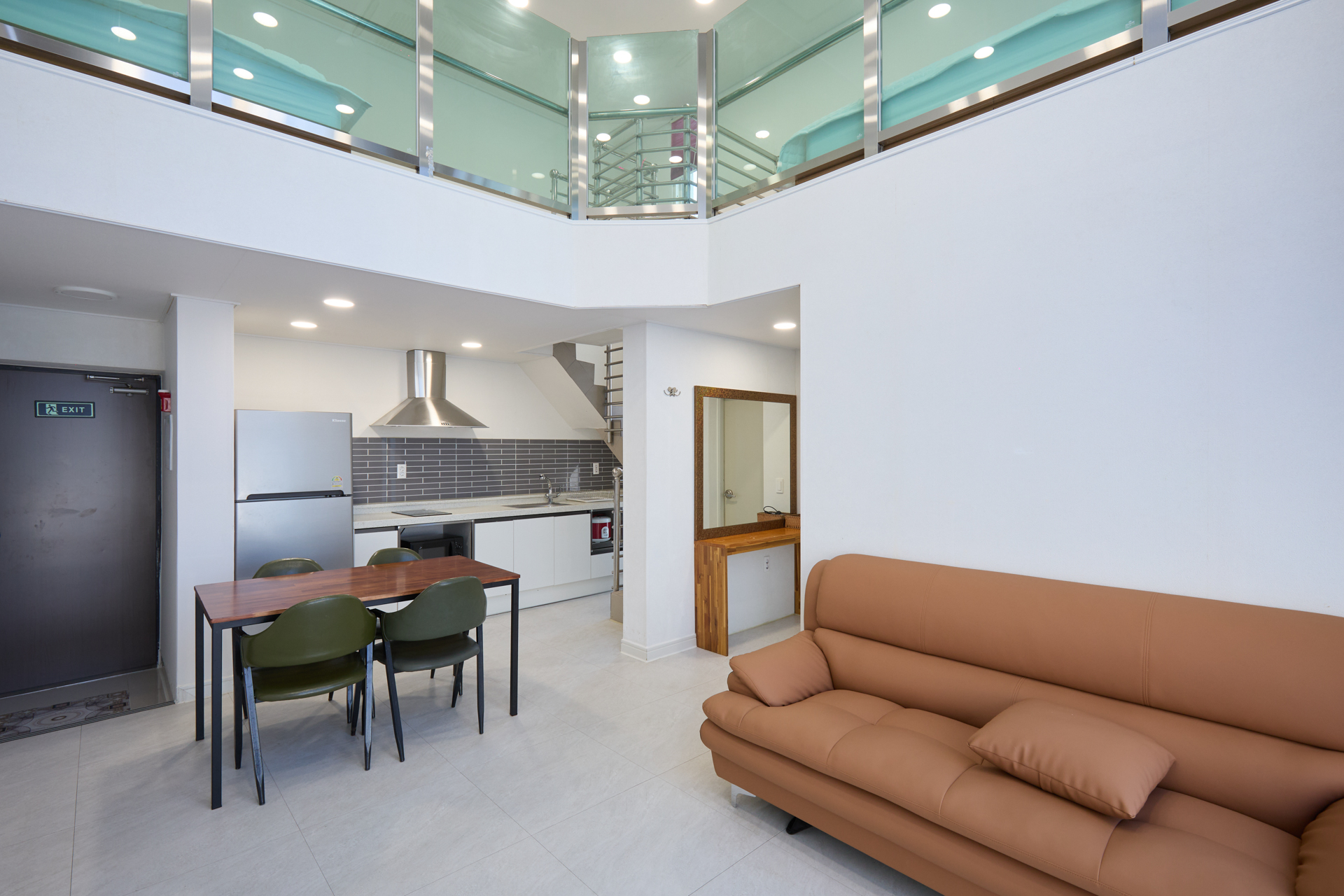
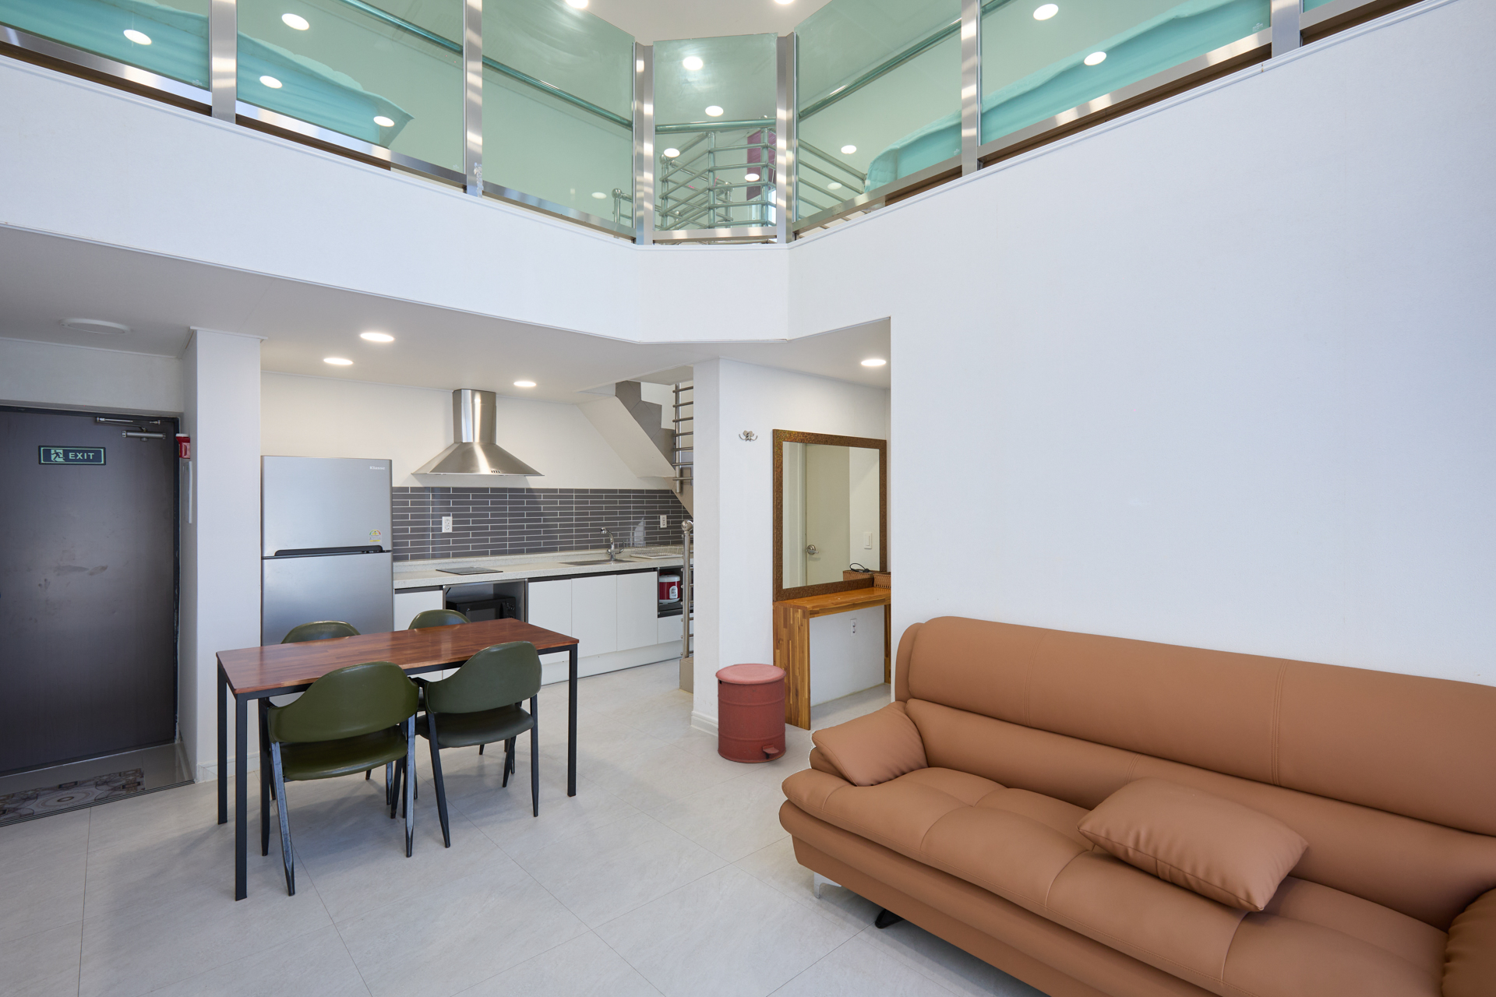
+ trash can (752, 710)
